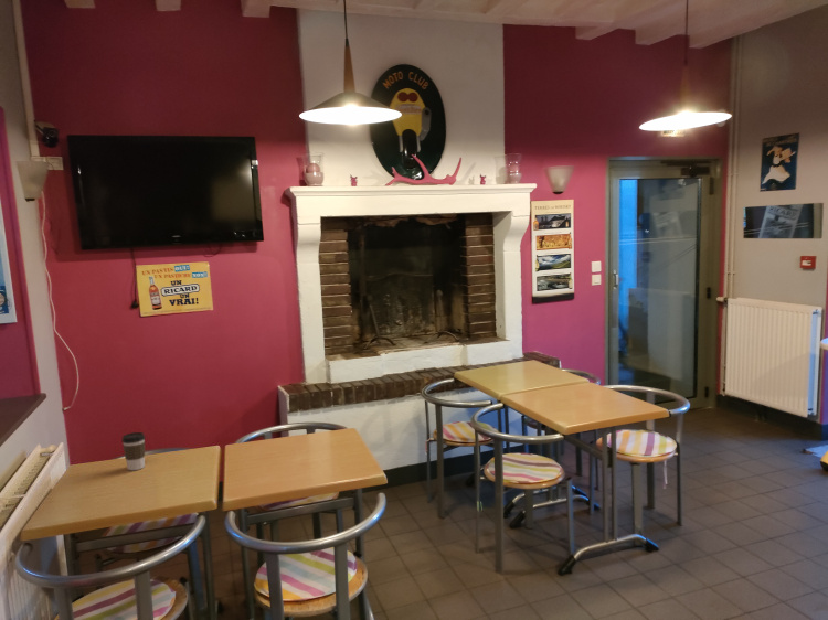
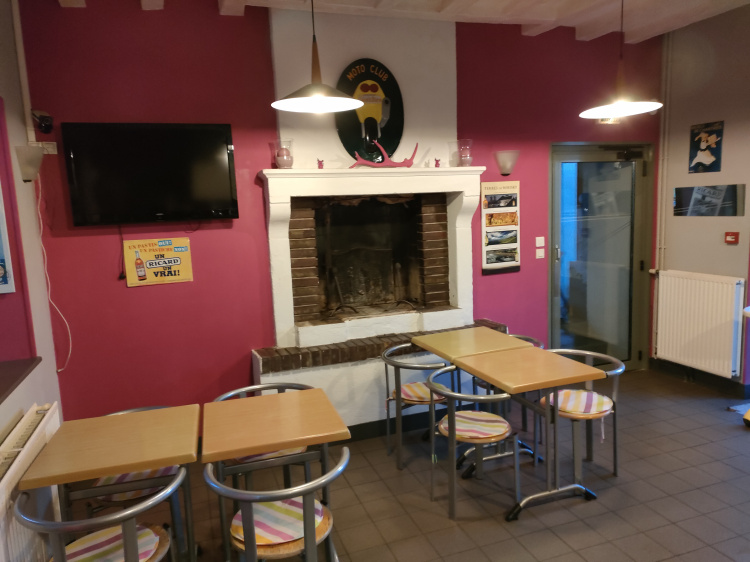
- coffee cup (135, 451)
